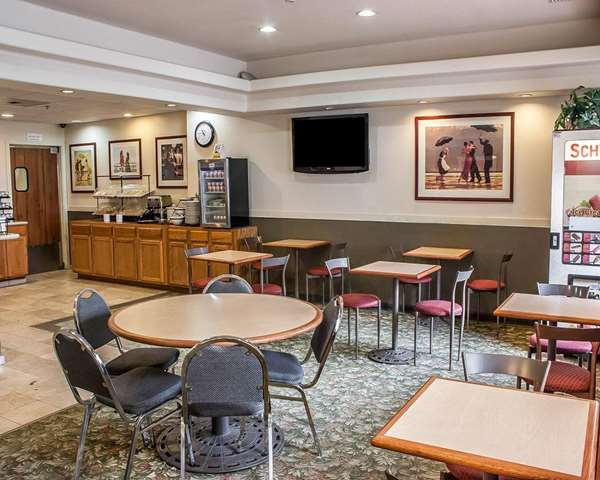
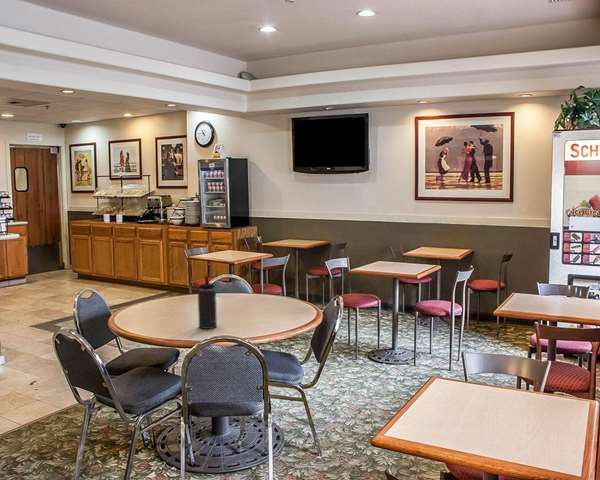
+ thermos bottle (206, 301)
